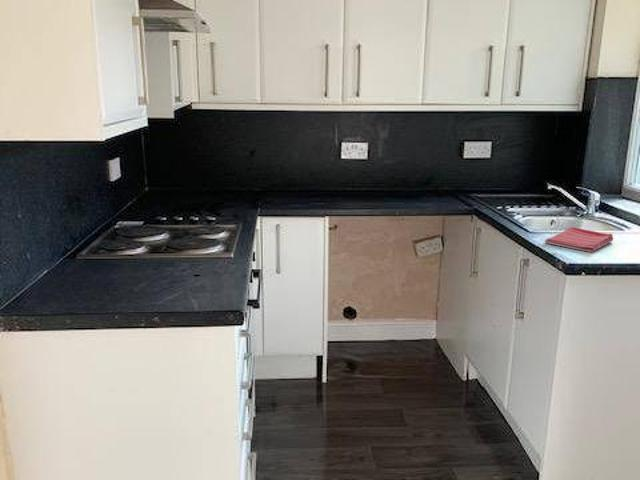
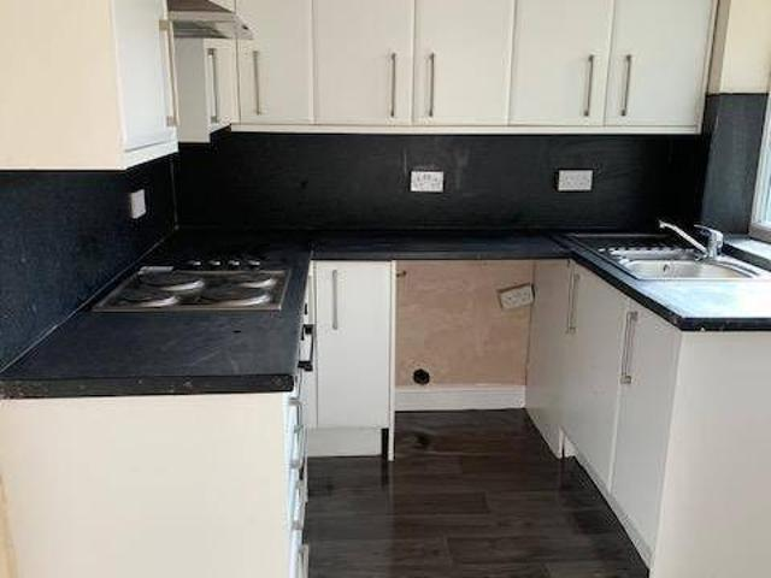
- dish towel (580, 238)
